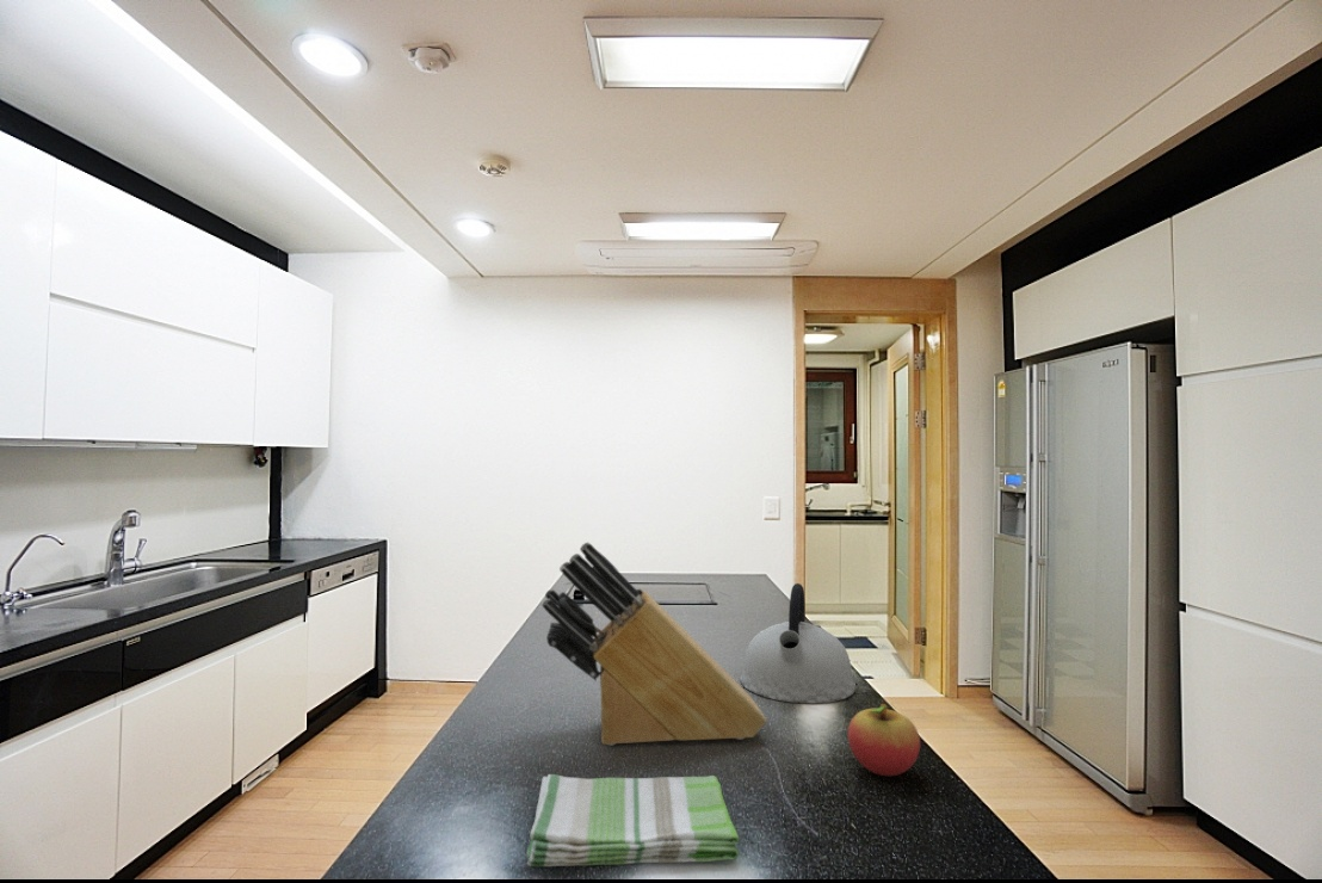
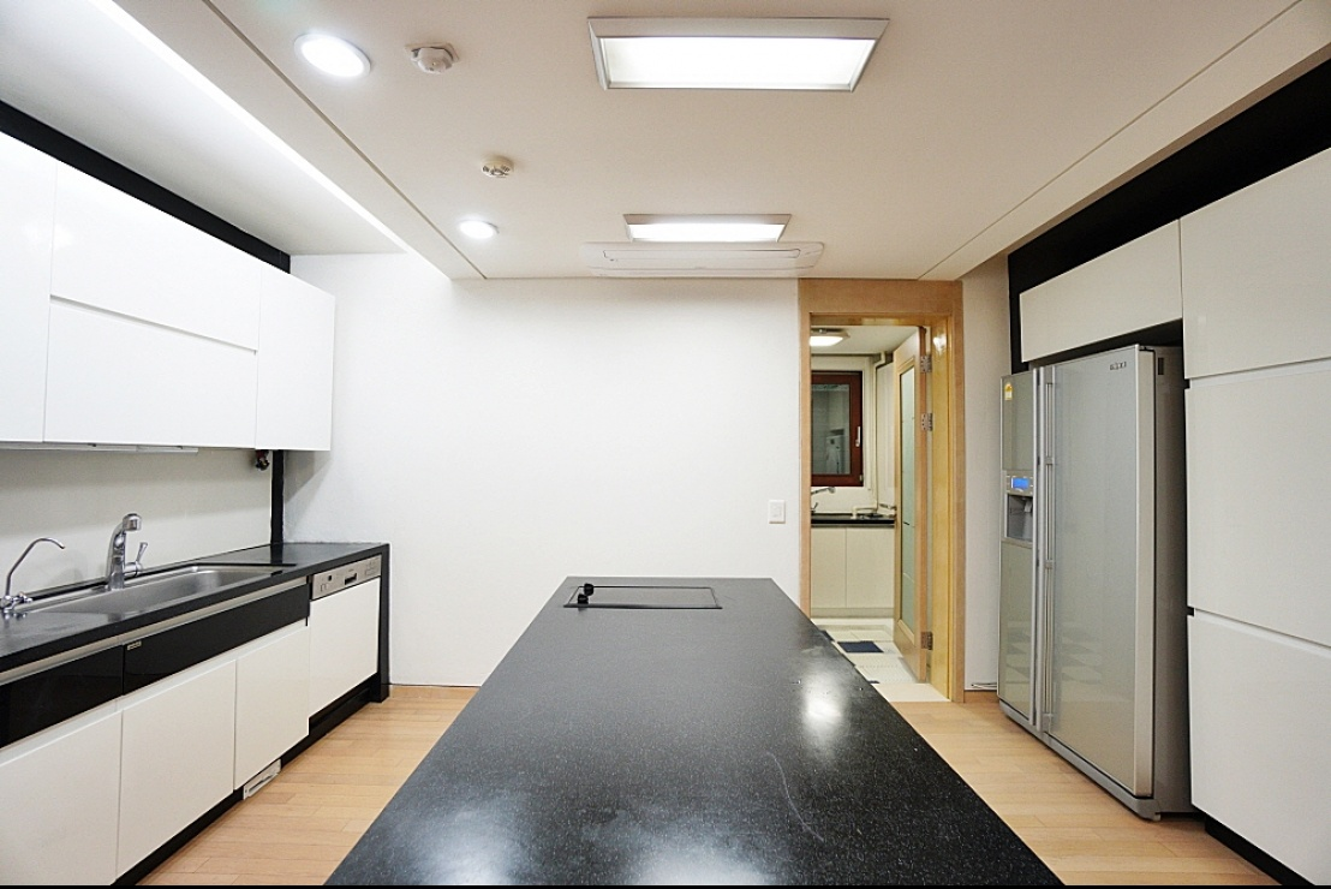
- kettle (796, 635)
- dish towel (631, 808)
- fruit (883, 733)
- knife block (651, 635)
